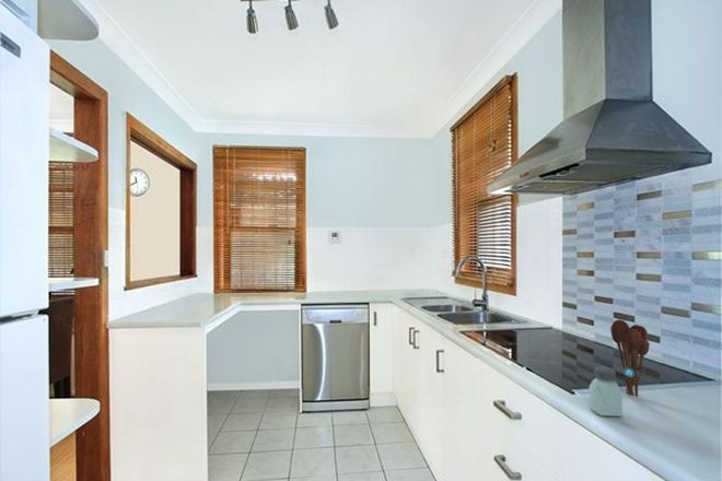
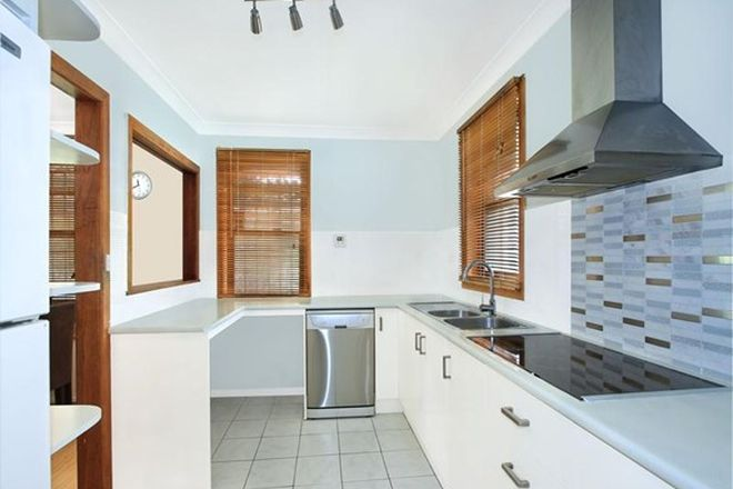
- saltshaker (605, 390)
- utensil holder (629, 356)
